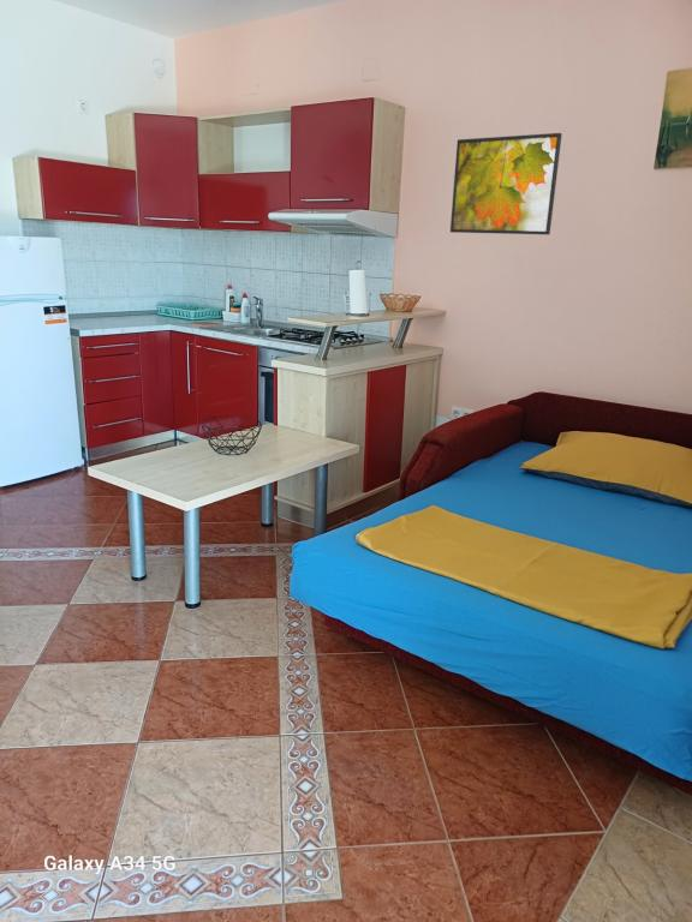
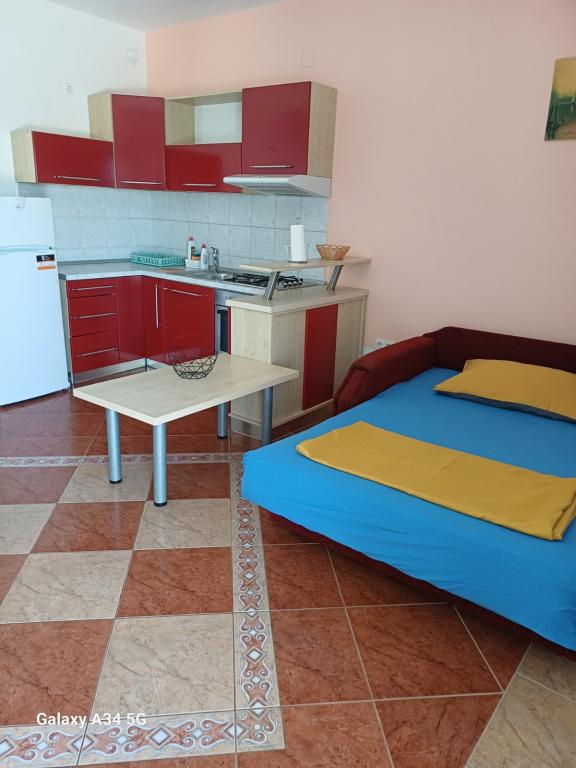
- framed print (502, 185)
